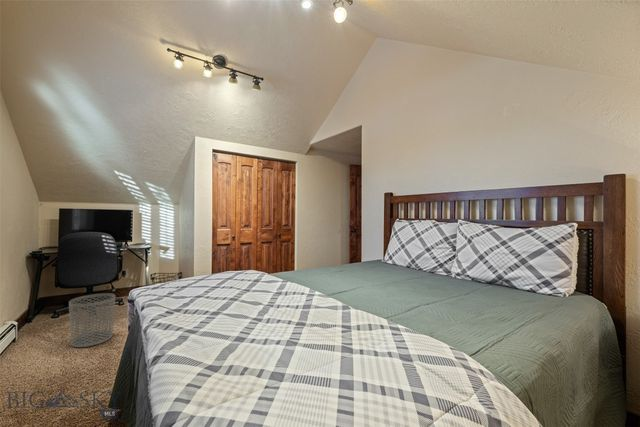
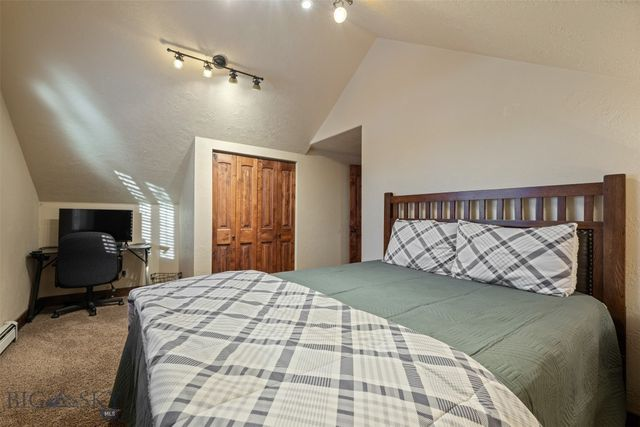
- waste bin (92, 319)
